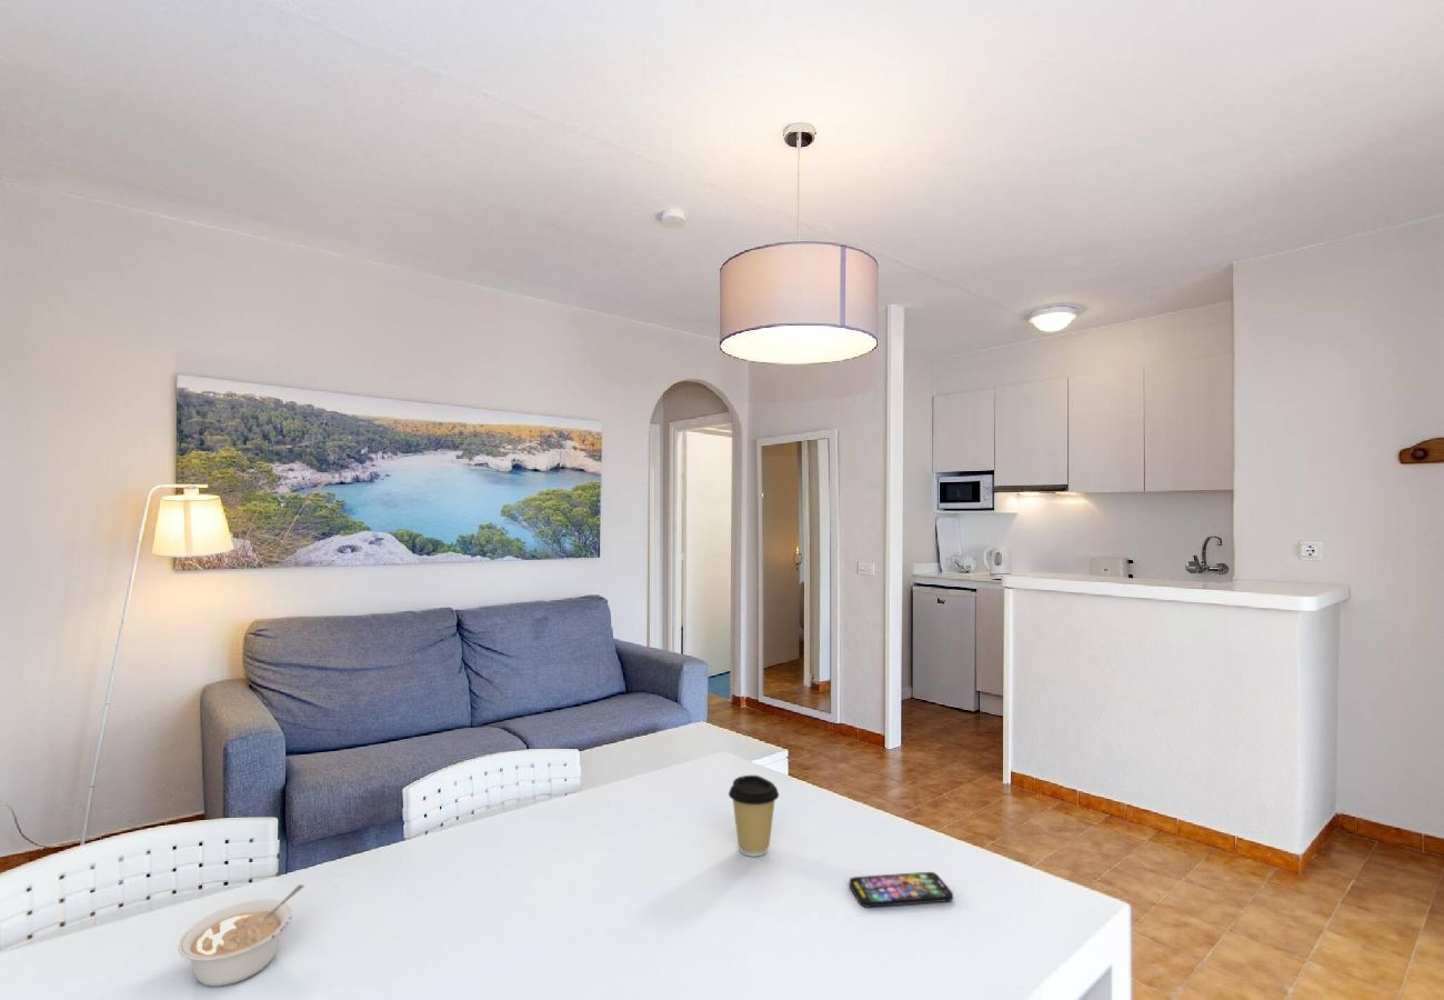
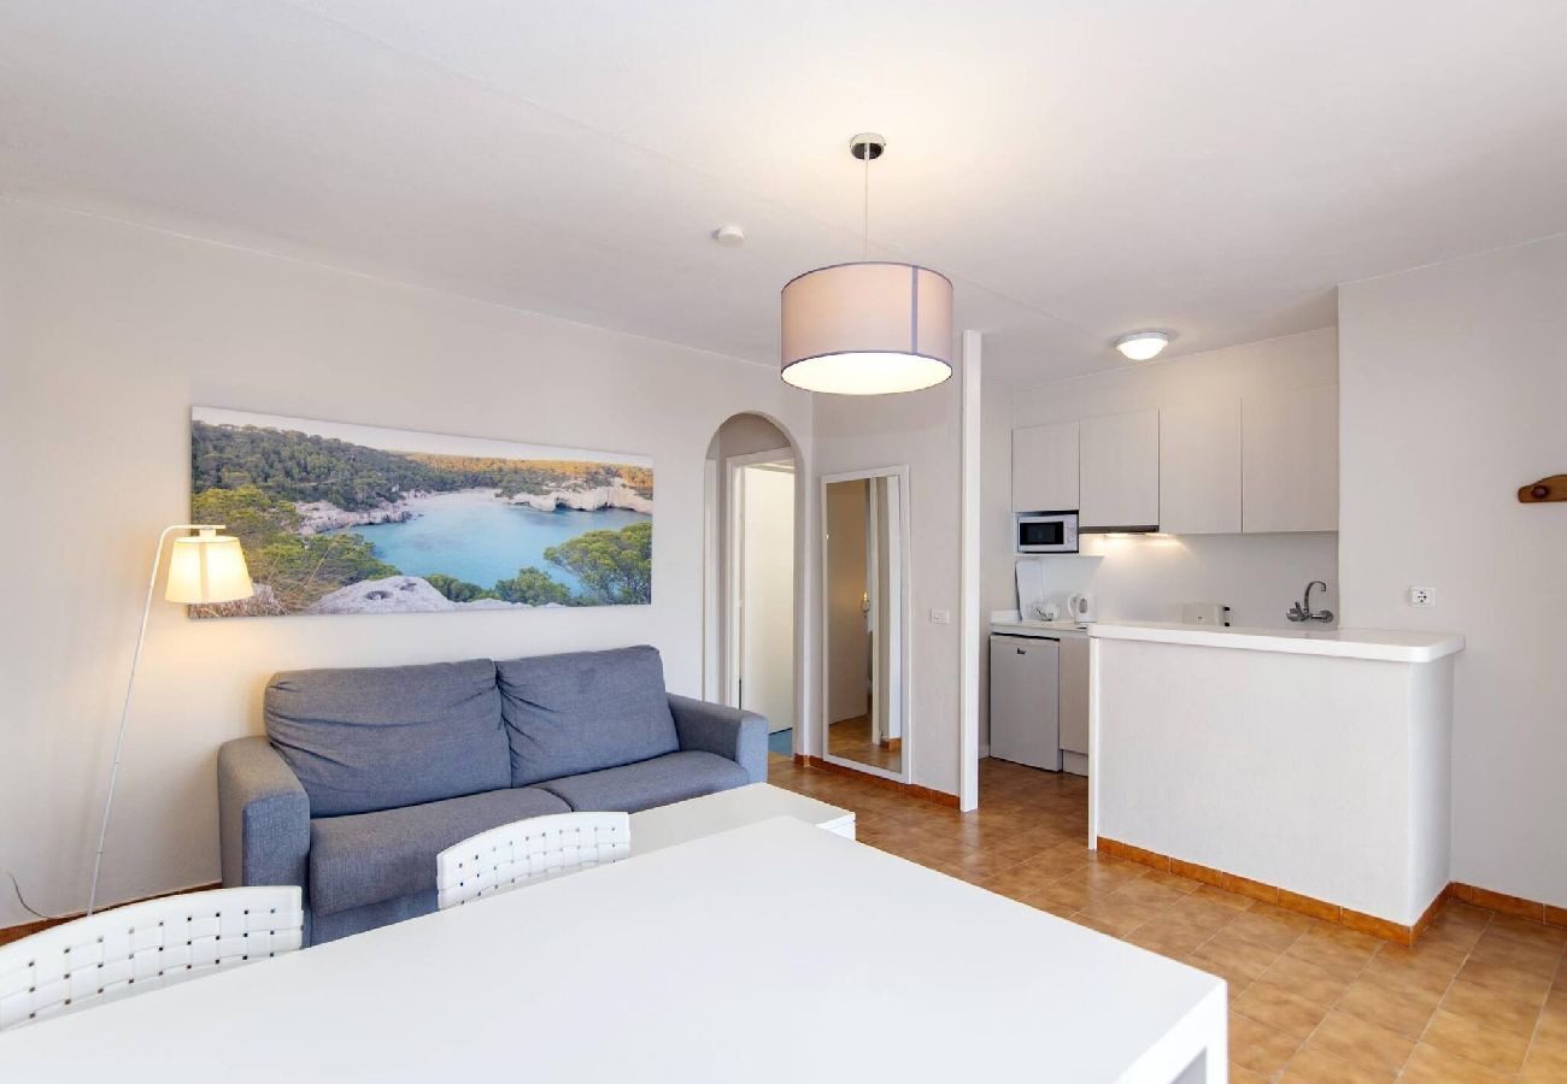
- smartphone (900, 889)
- coffee cup (753, 816)
- legume (239, 939)
